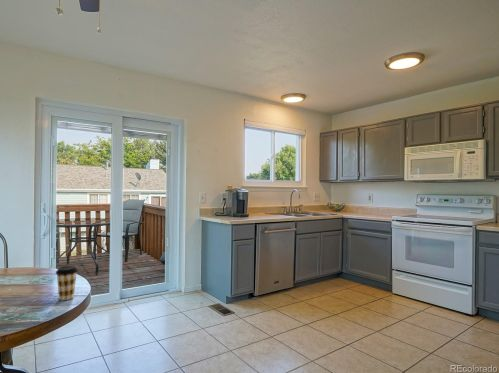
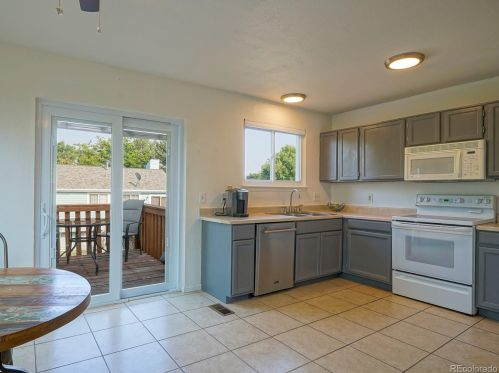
- coffee cup (66, 282)
